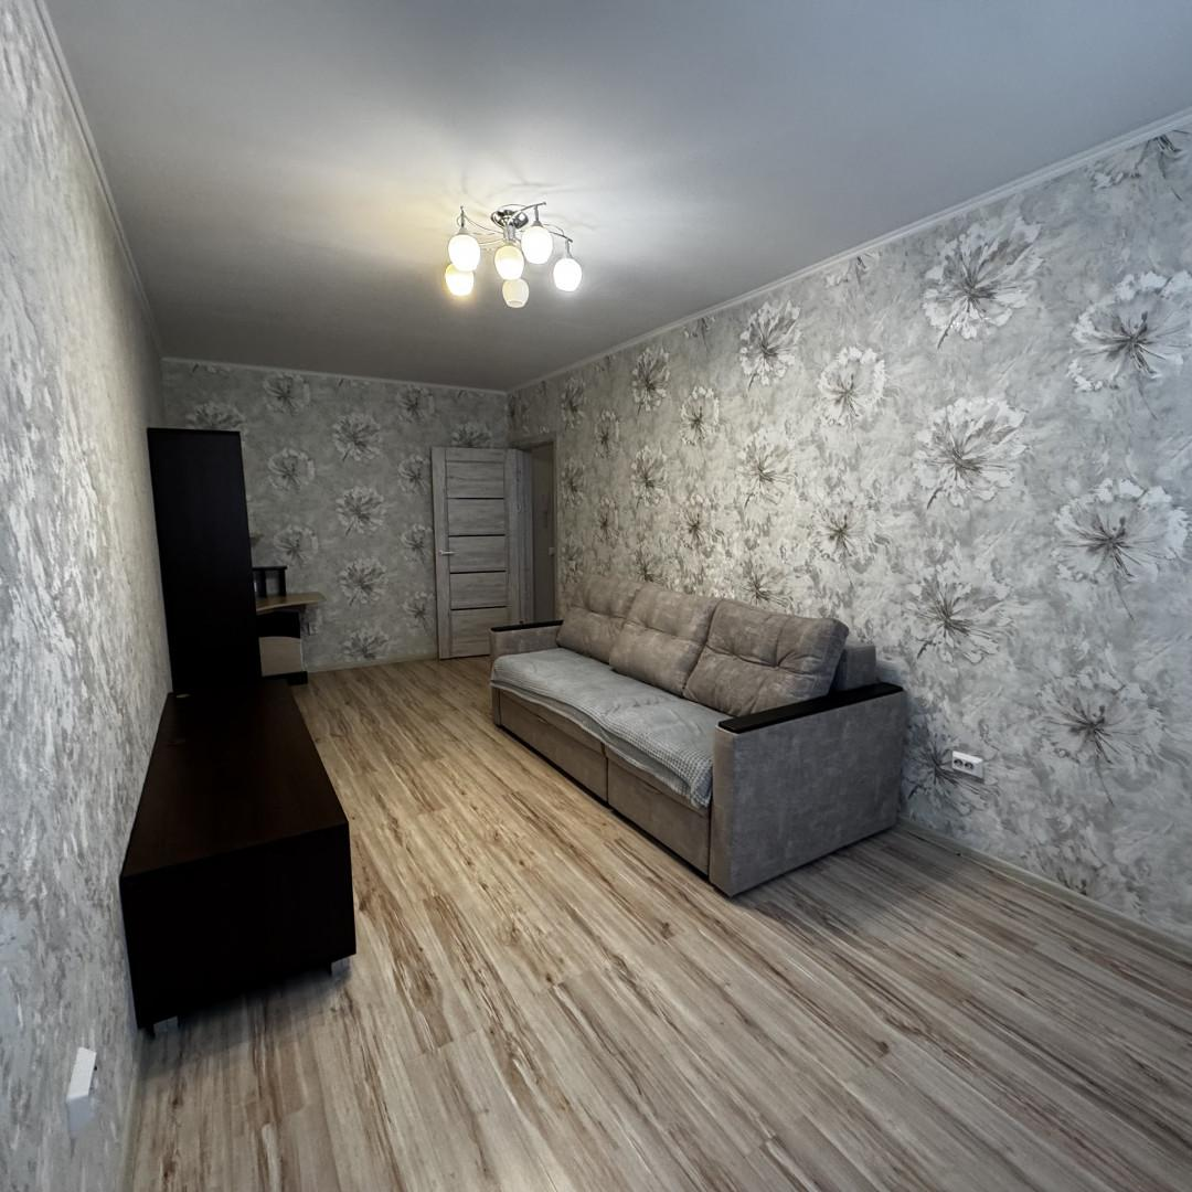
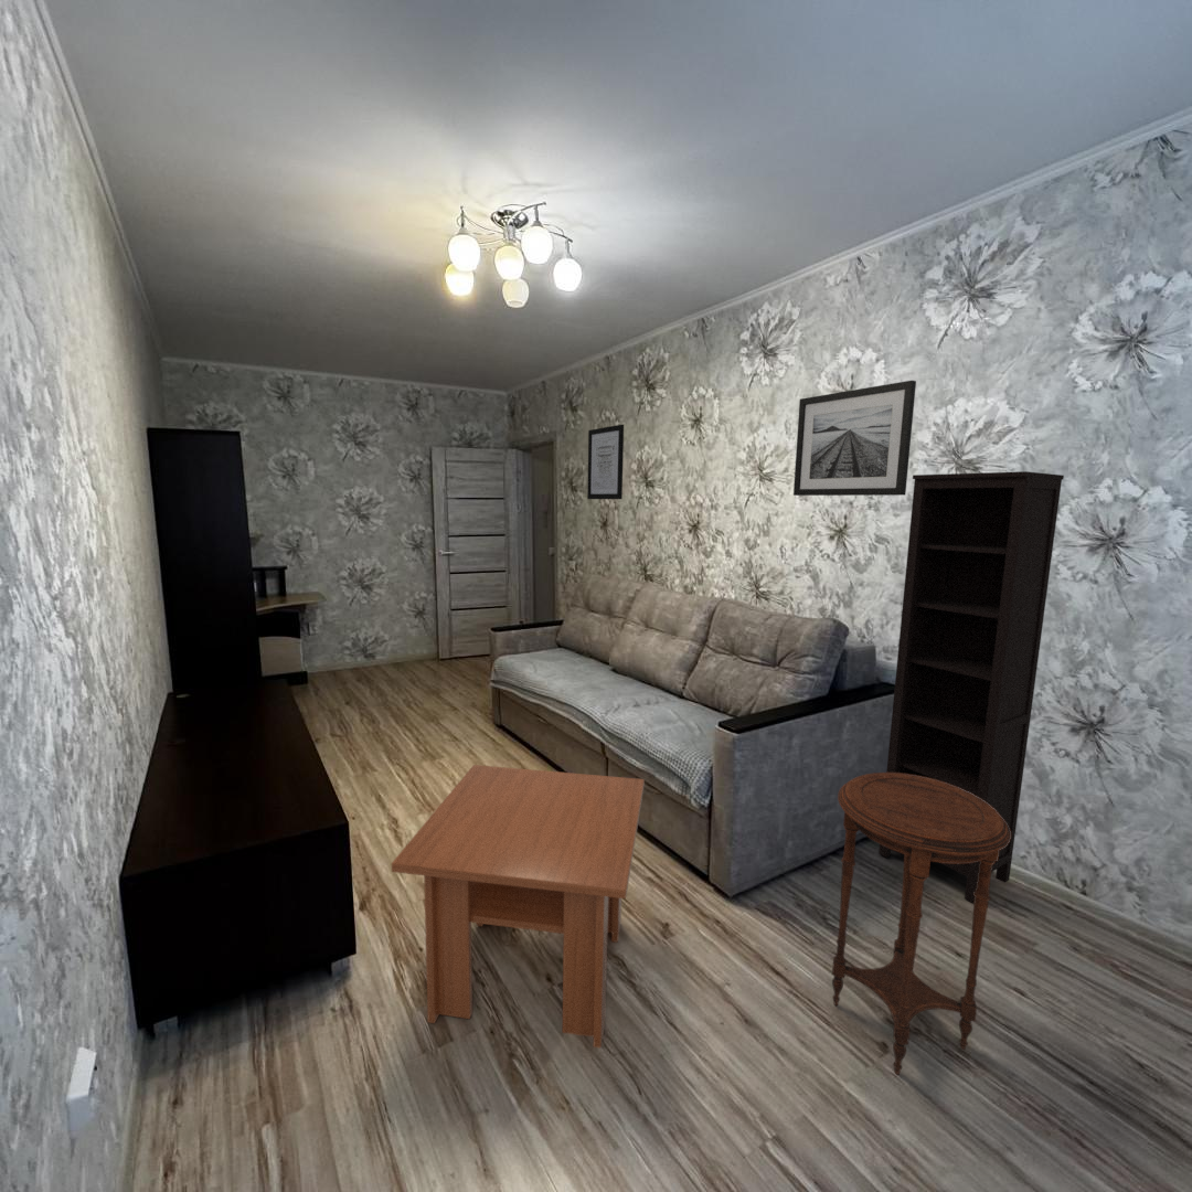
+ bookcase (961, 680)
+ coffee table (534, 893)
+ wall art (604, 464)
+ wall art (849, 444)
+ side table (907, 917)
